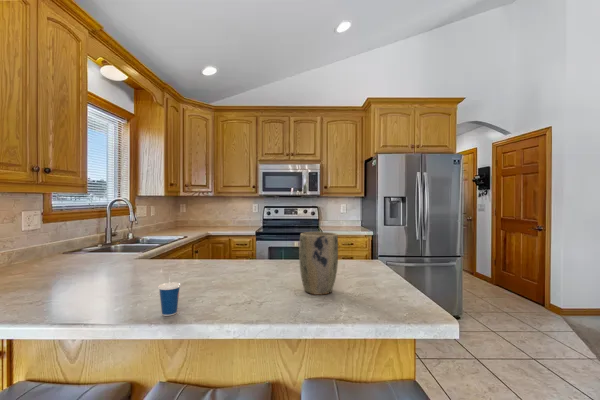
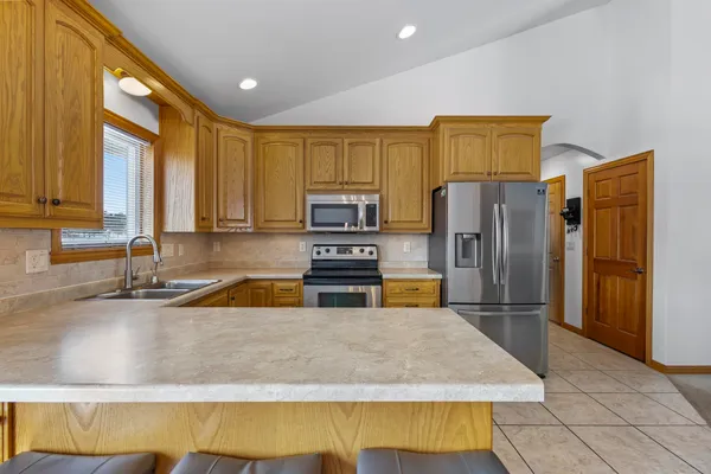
- cup (169, 291)
- plant pot (318, 262)
